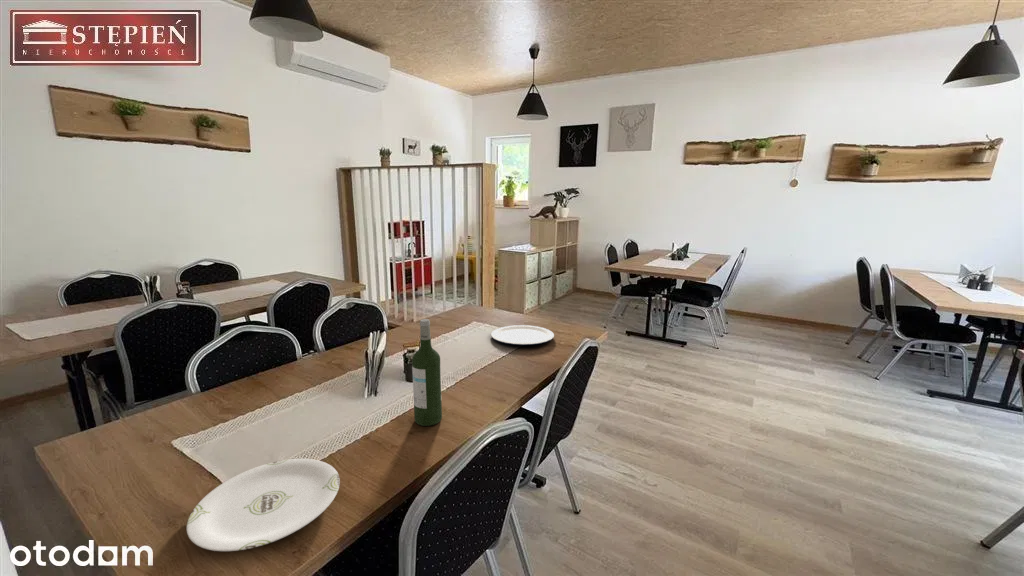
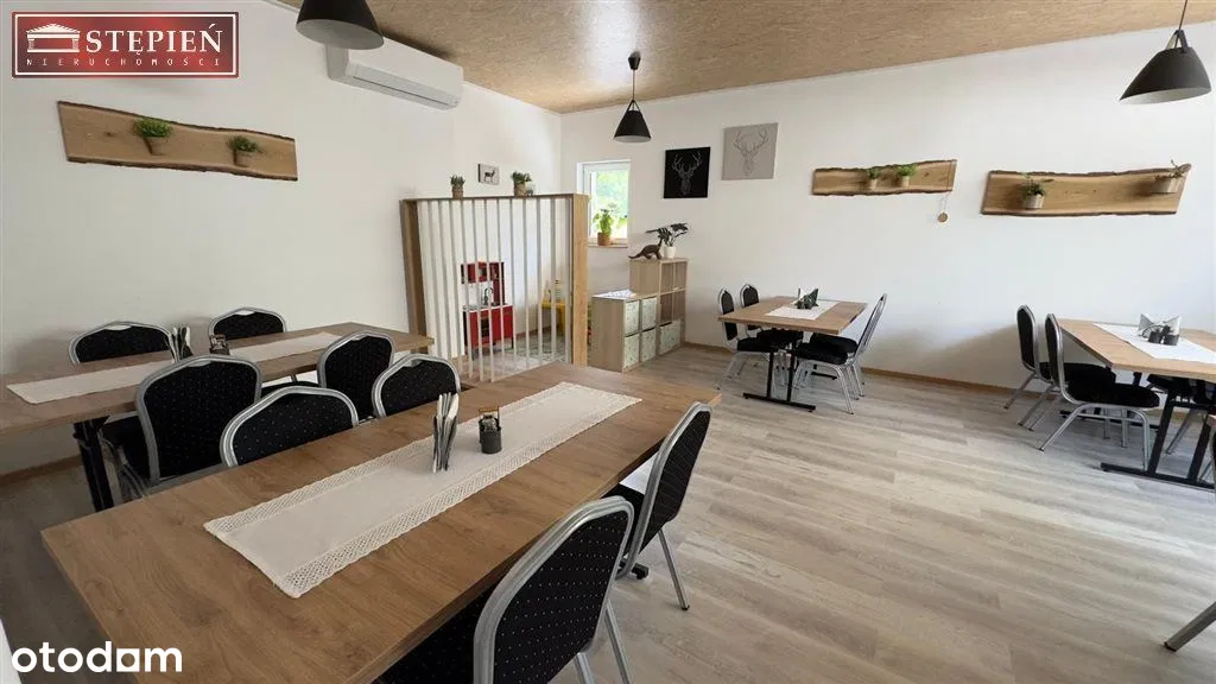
- plate (522, 335)
- wine bottle (426, 370)
- plate (269, 502)
